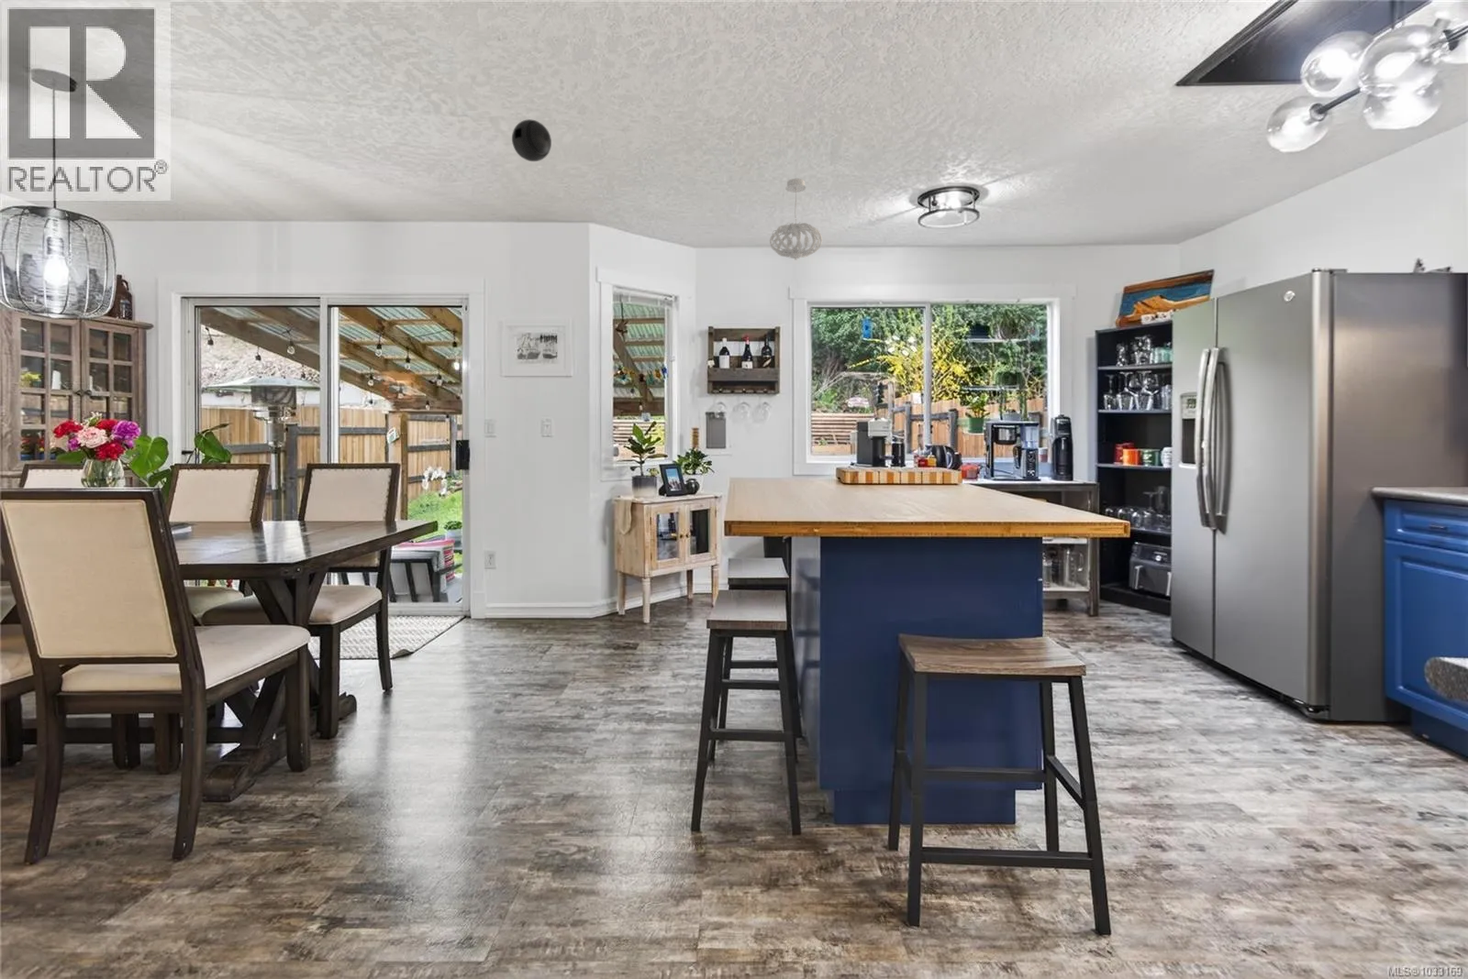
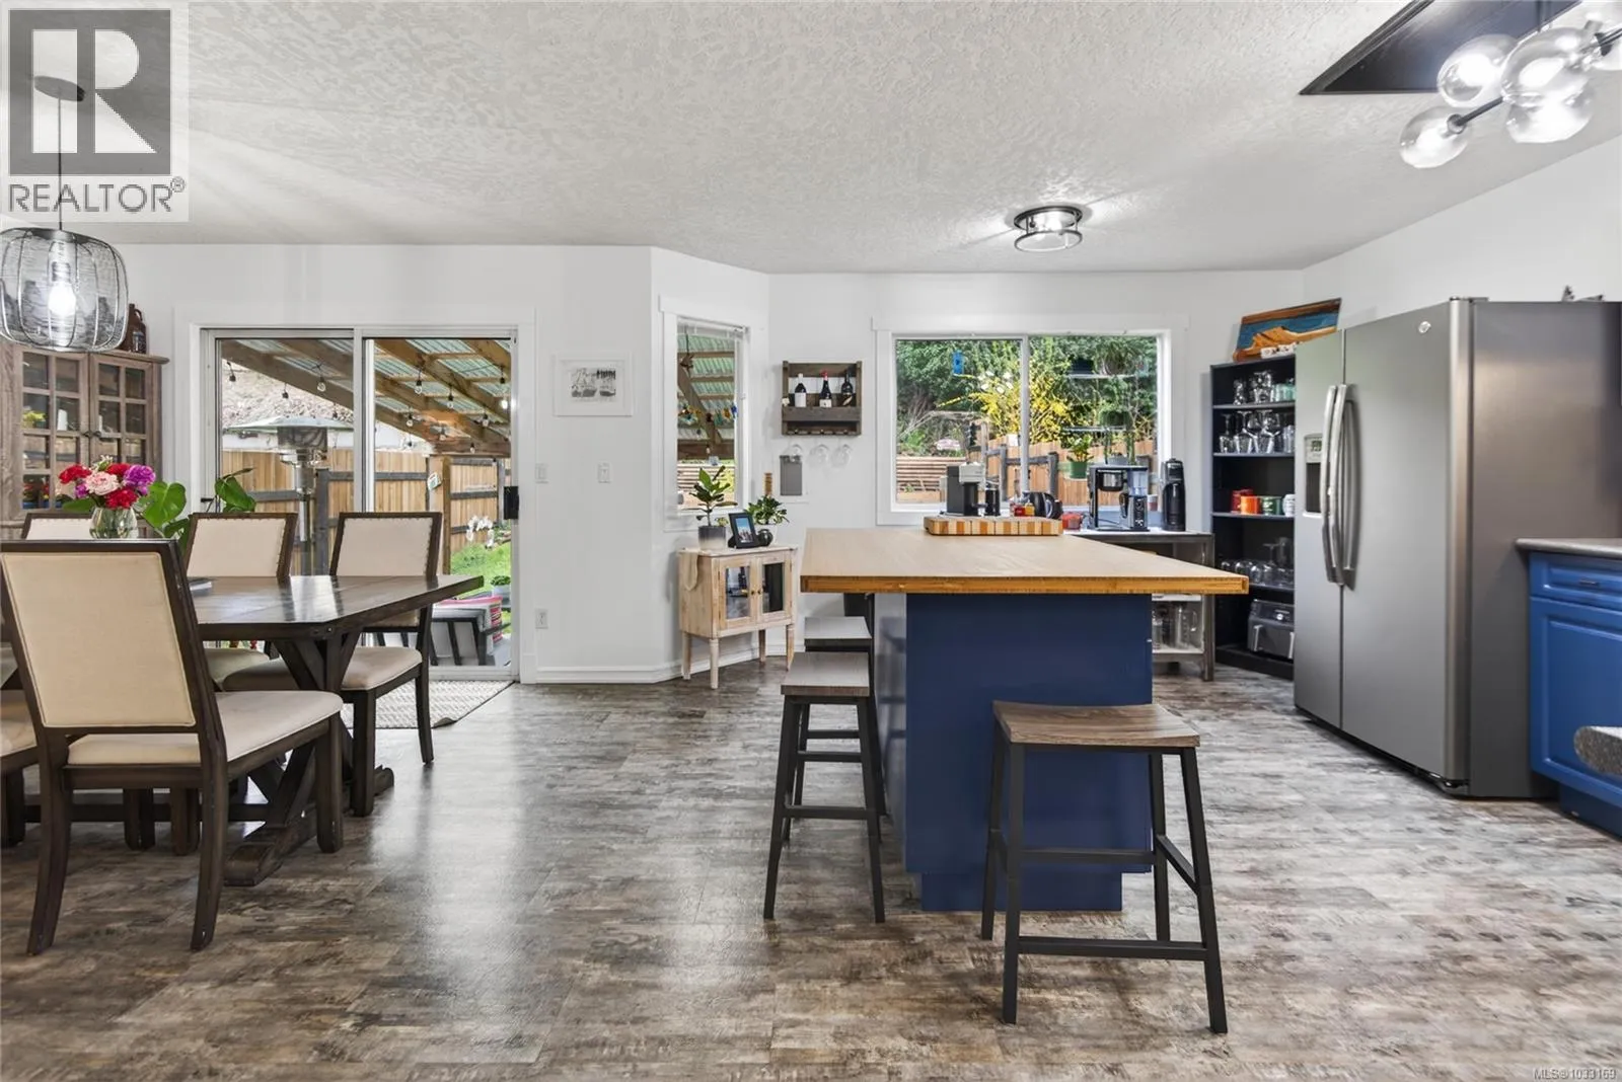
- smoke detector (531, 140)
- pendant light (796, 221)
